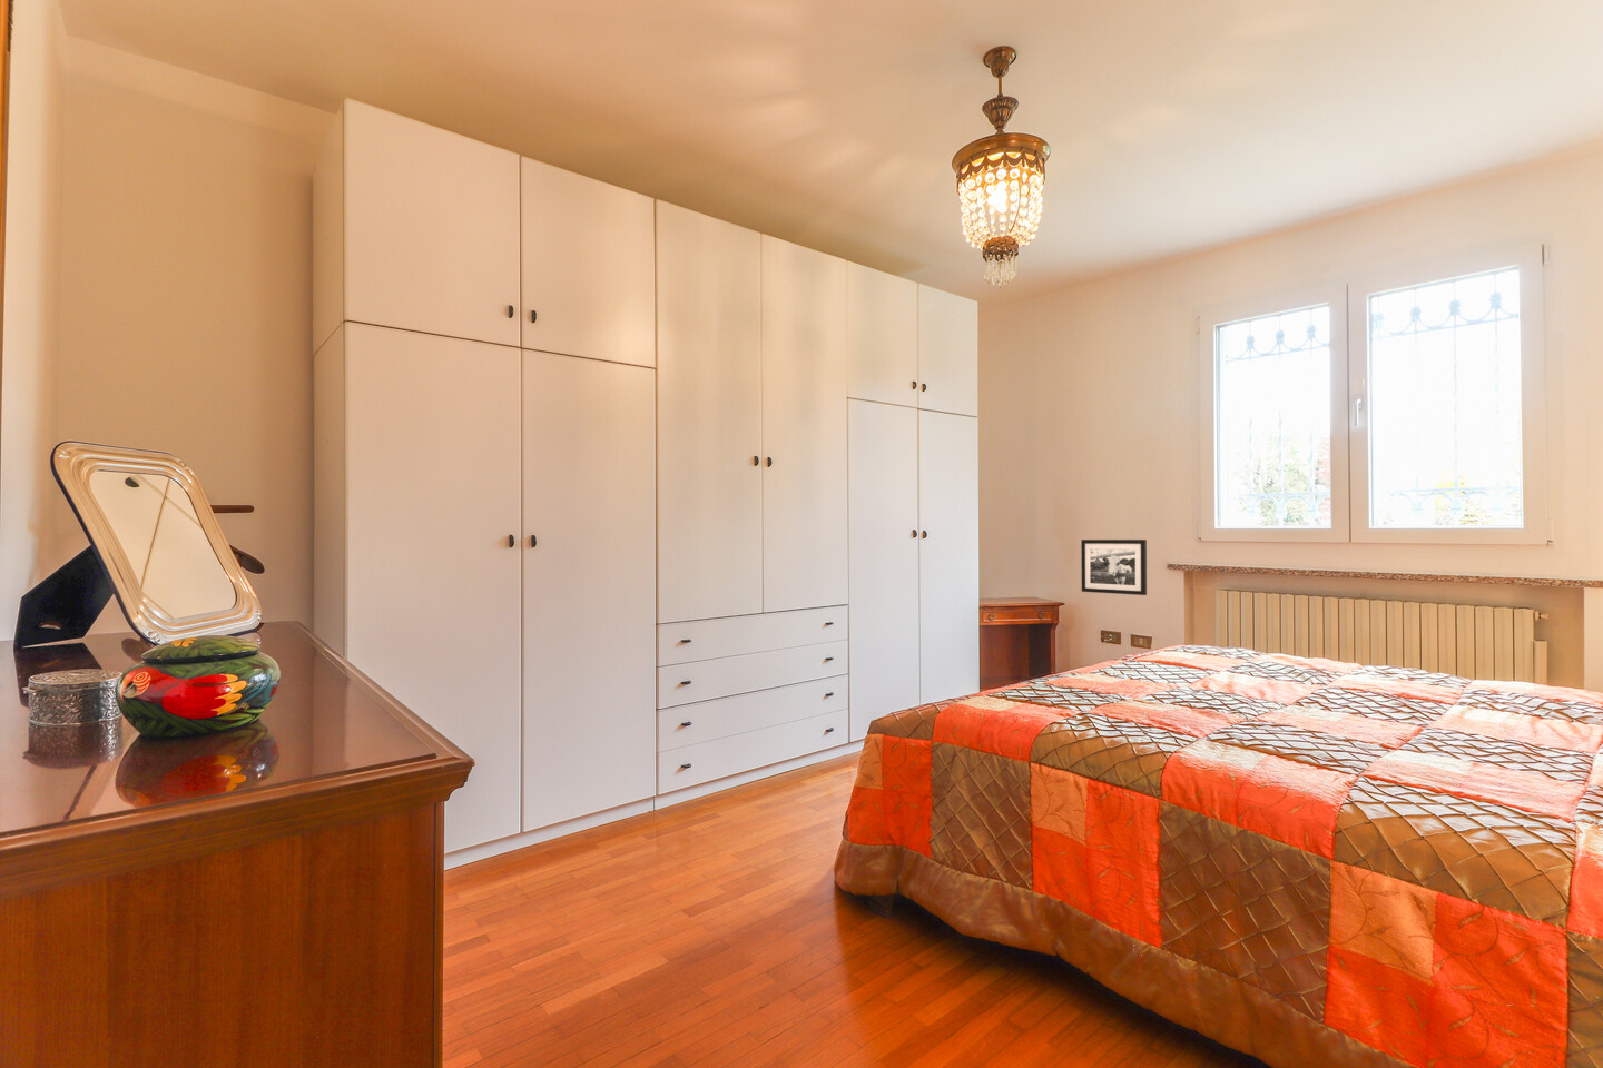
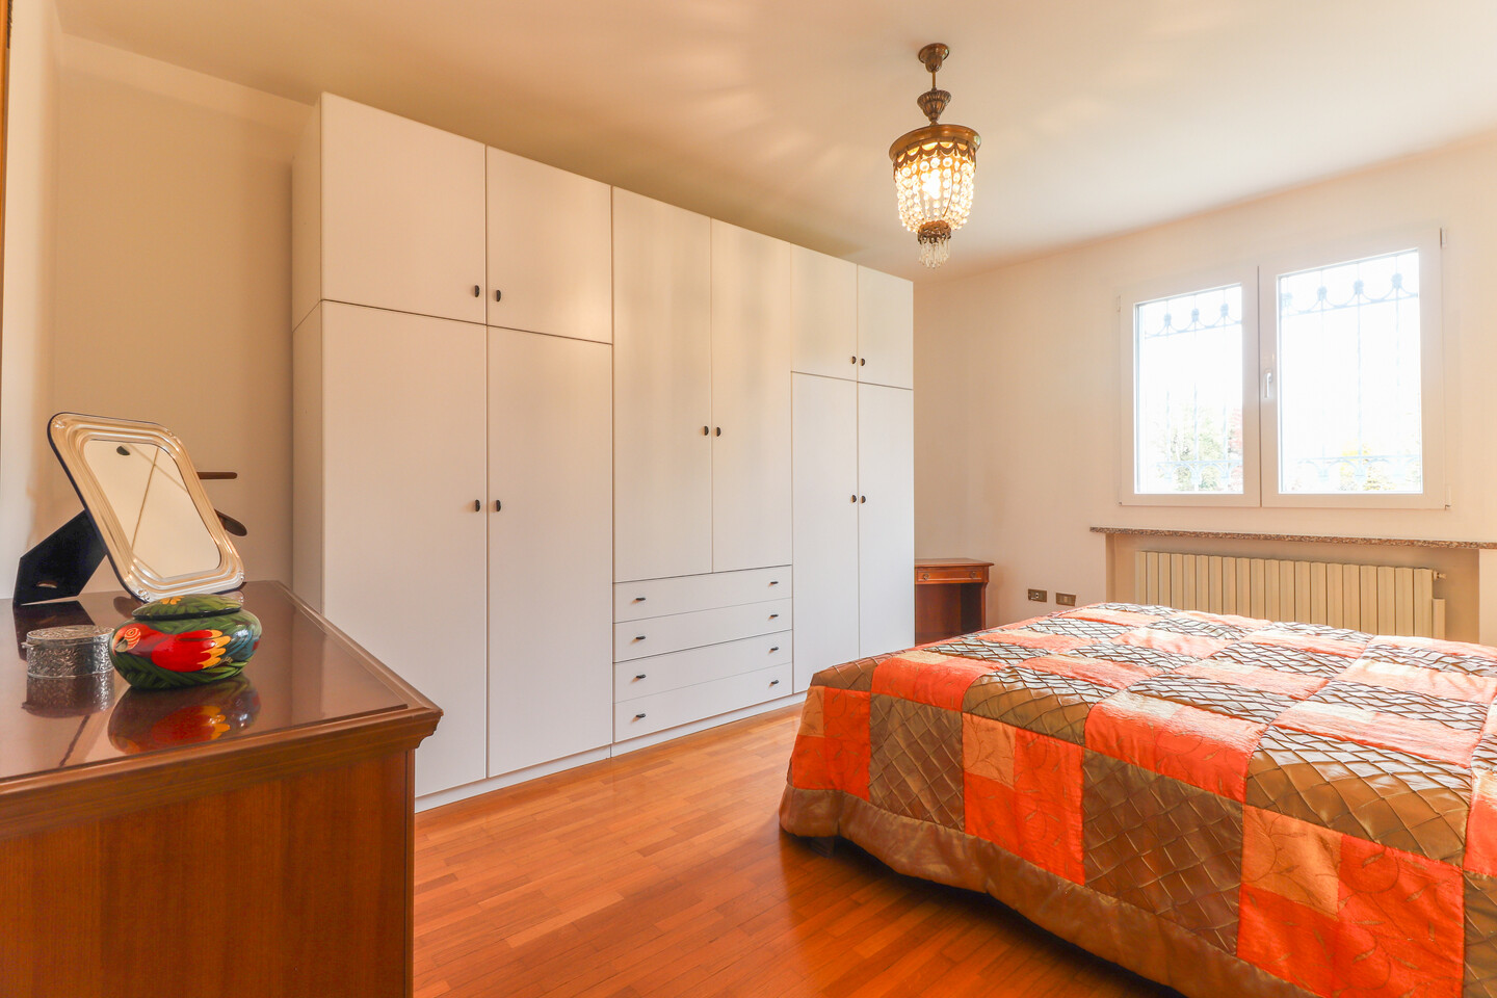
- picture frame (1112, 566)
